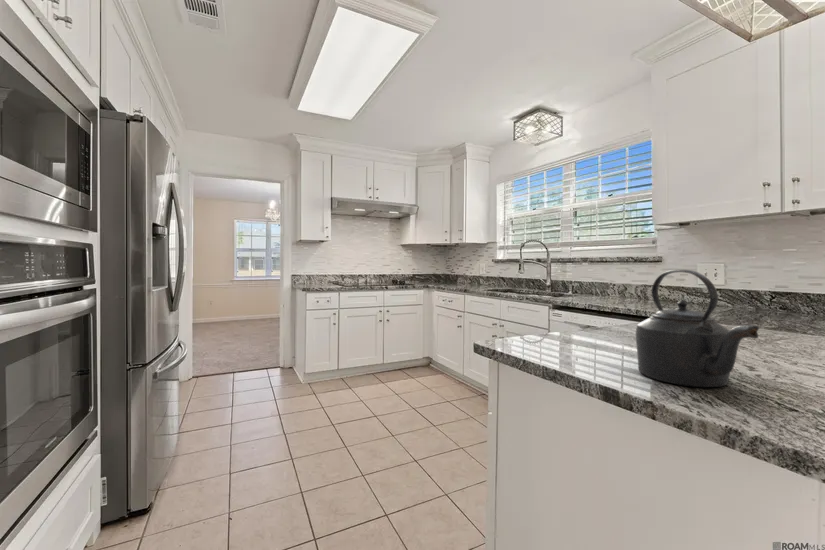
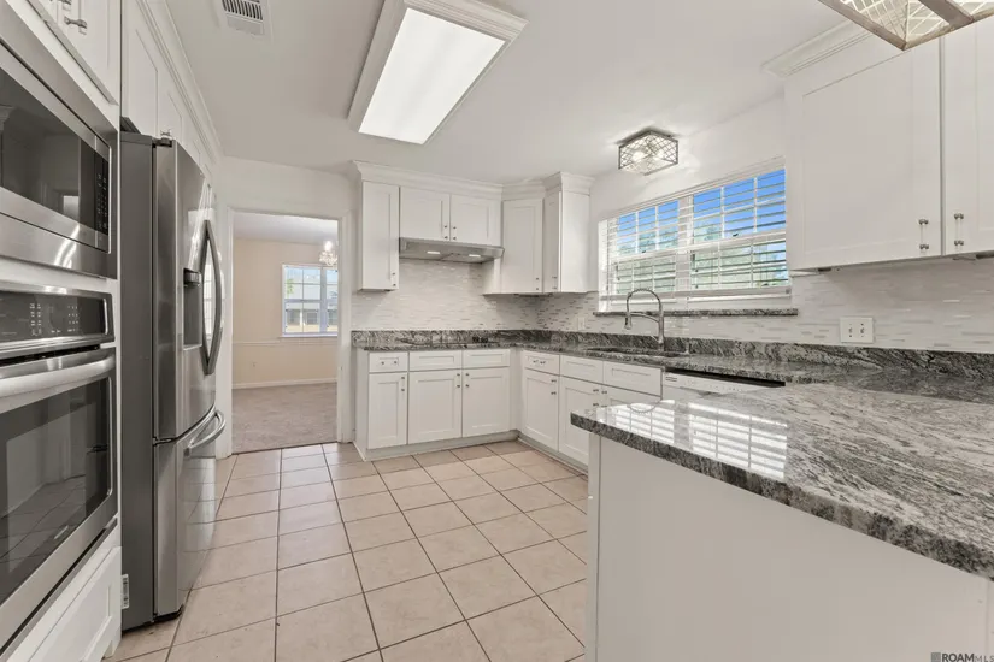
- kettle (696, 326)
